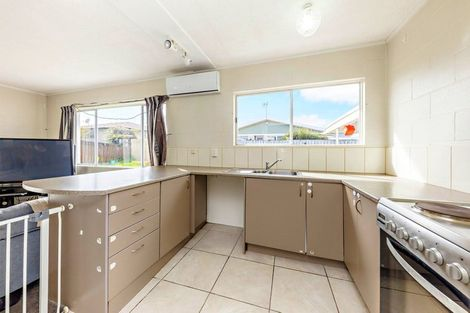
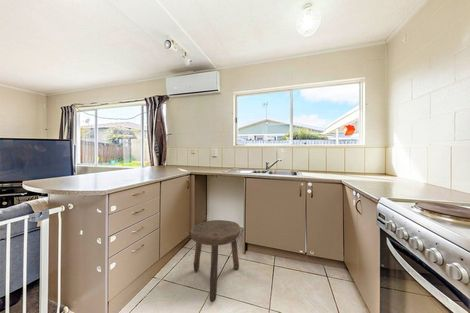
+ stool (214, 254)
